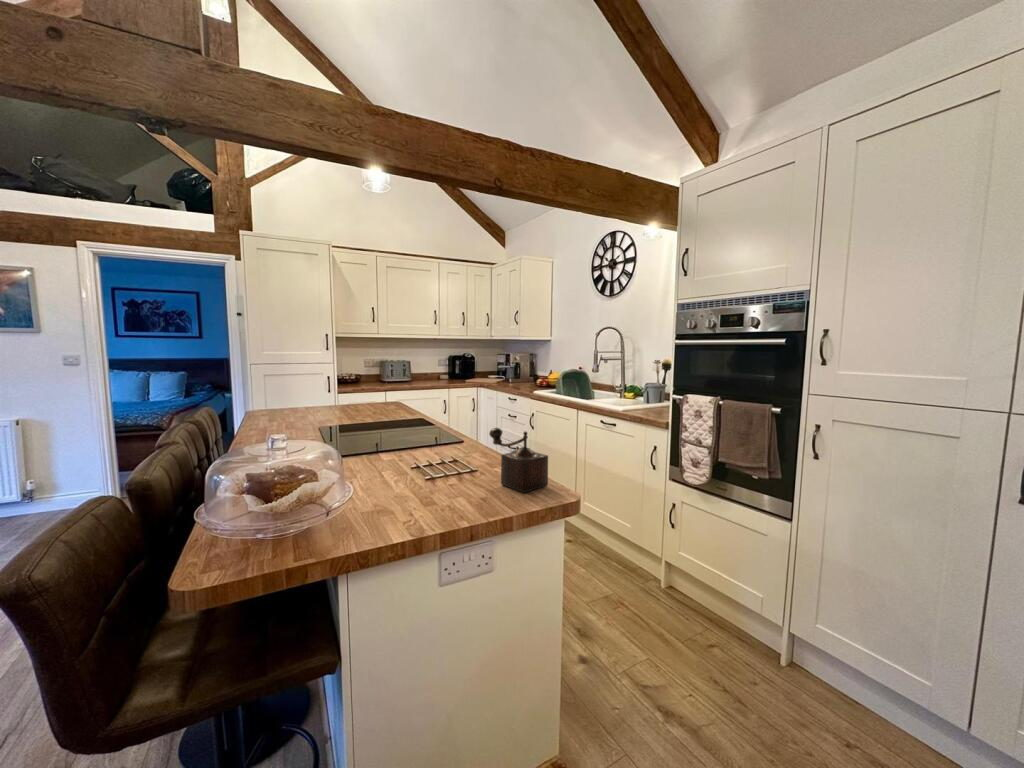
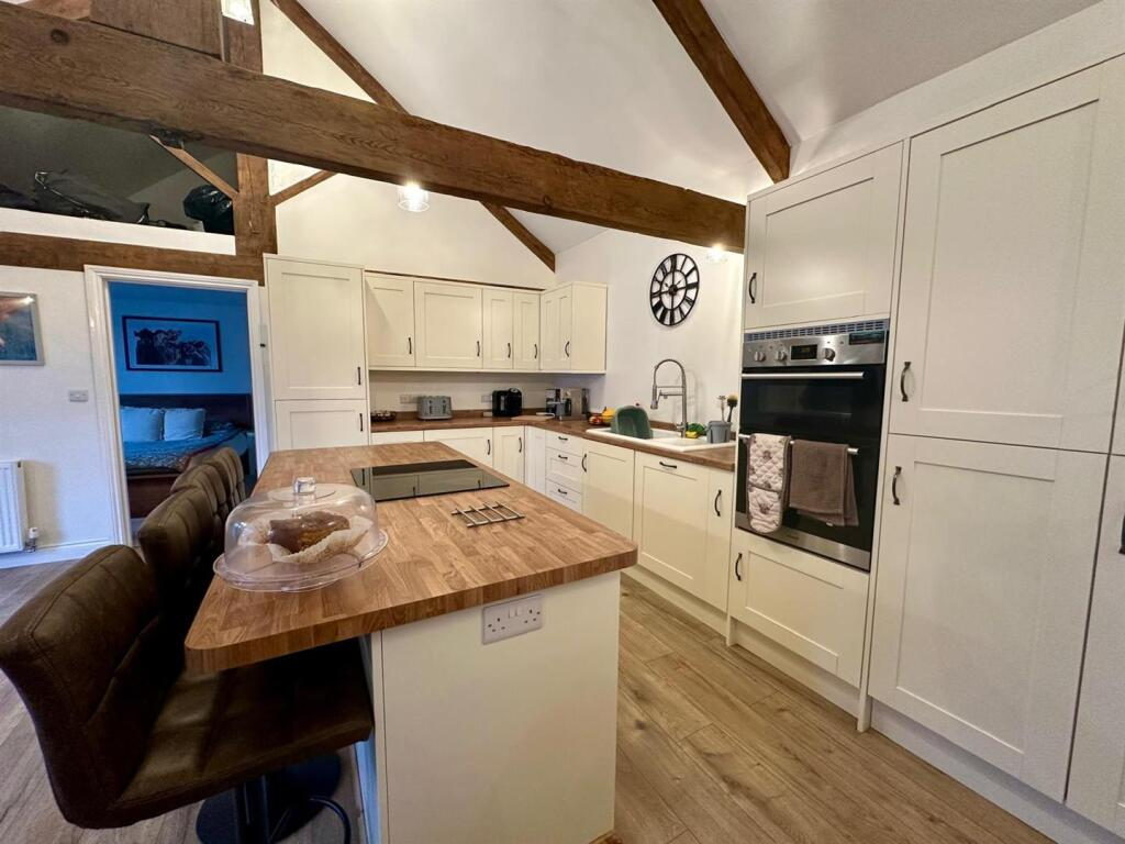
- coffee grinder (517, 457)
